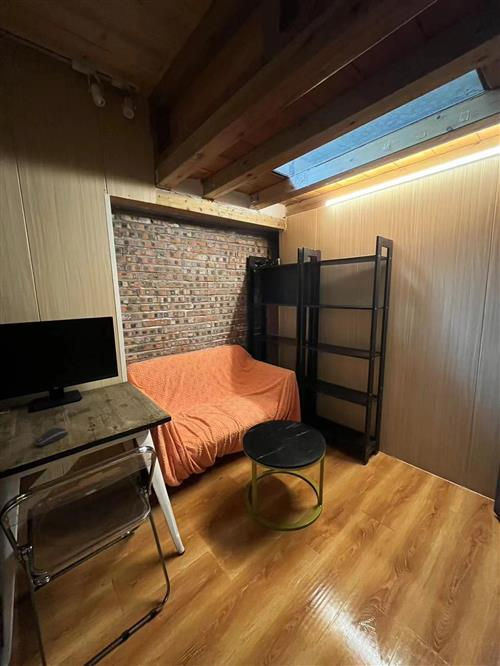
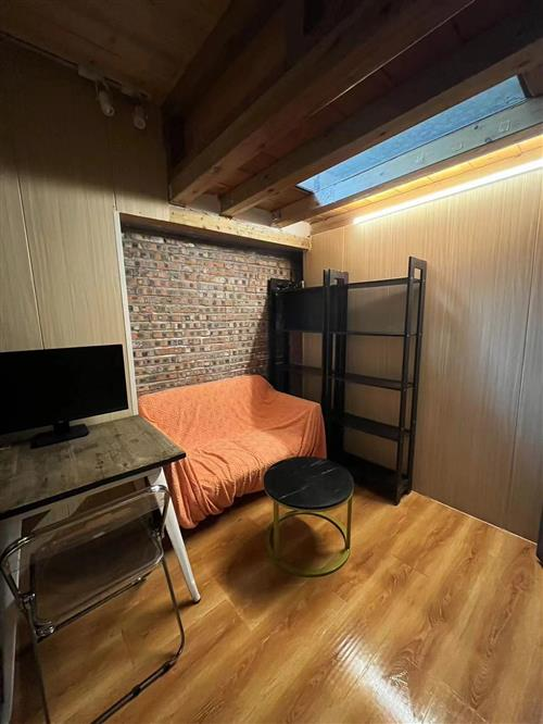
- computer mouse (51, 434)
